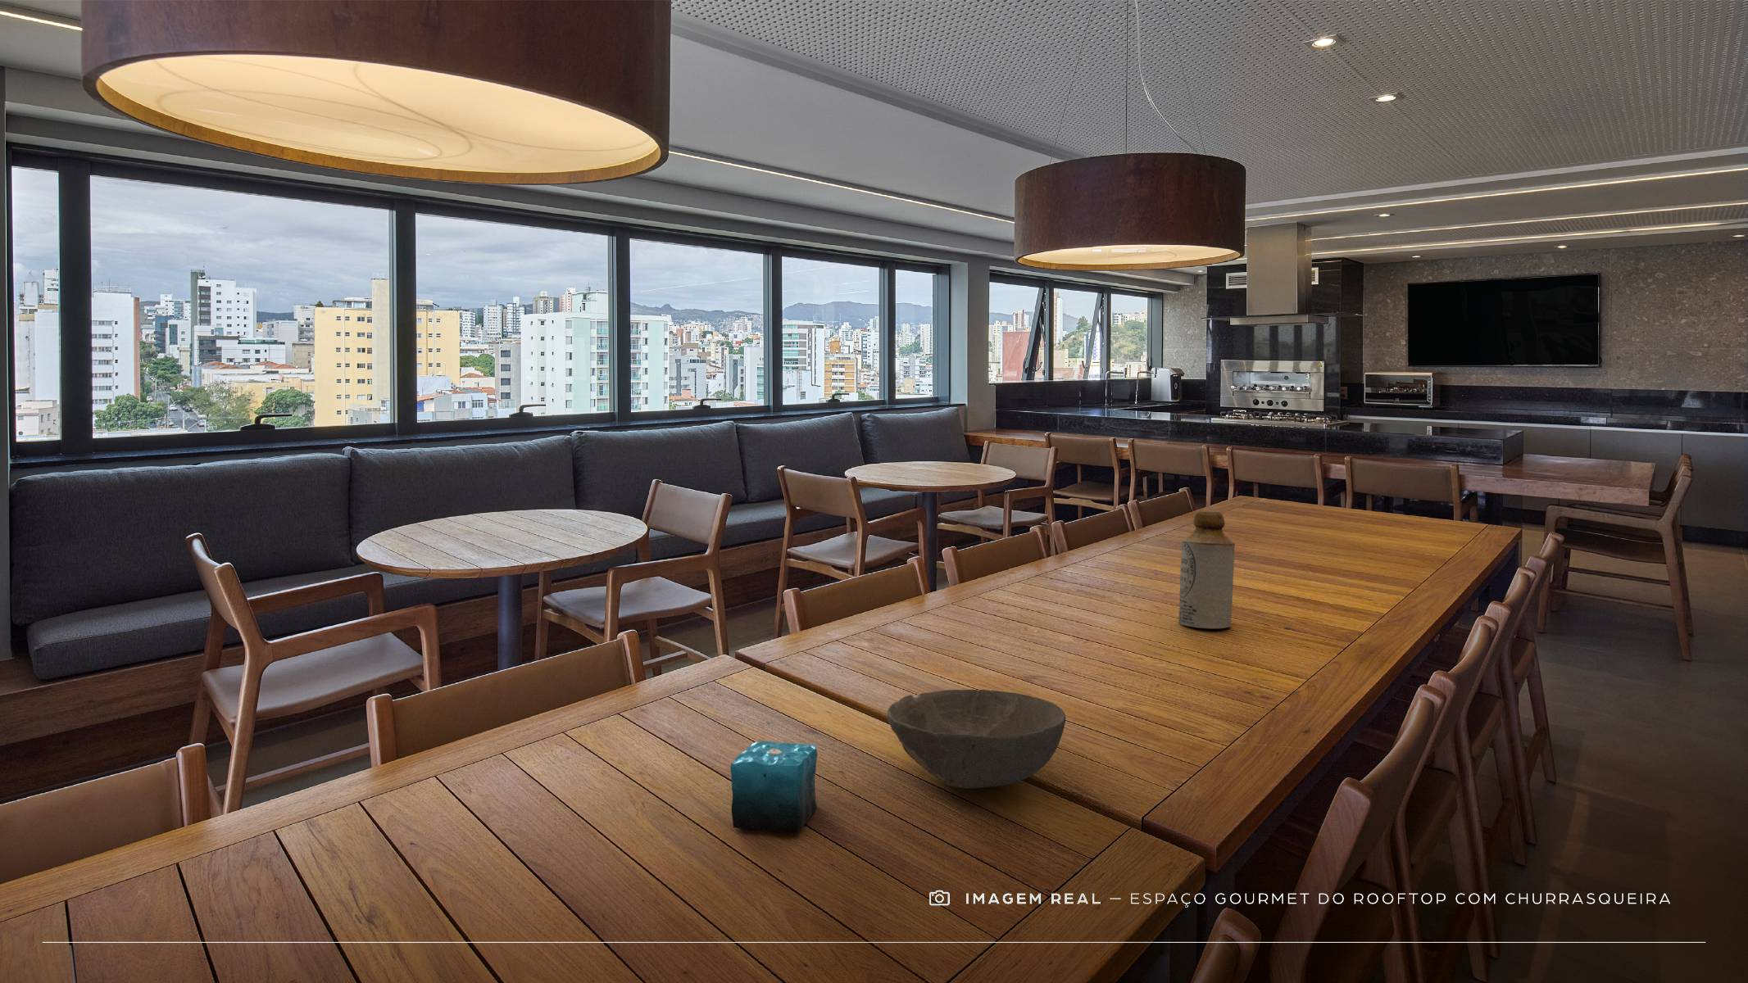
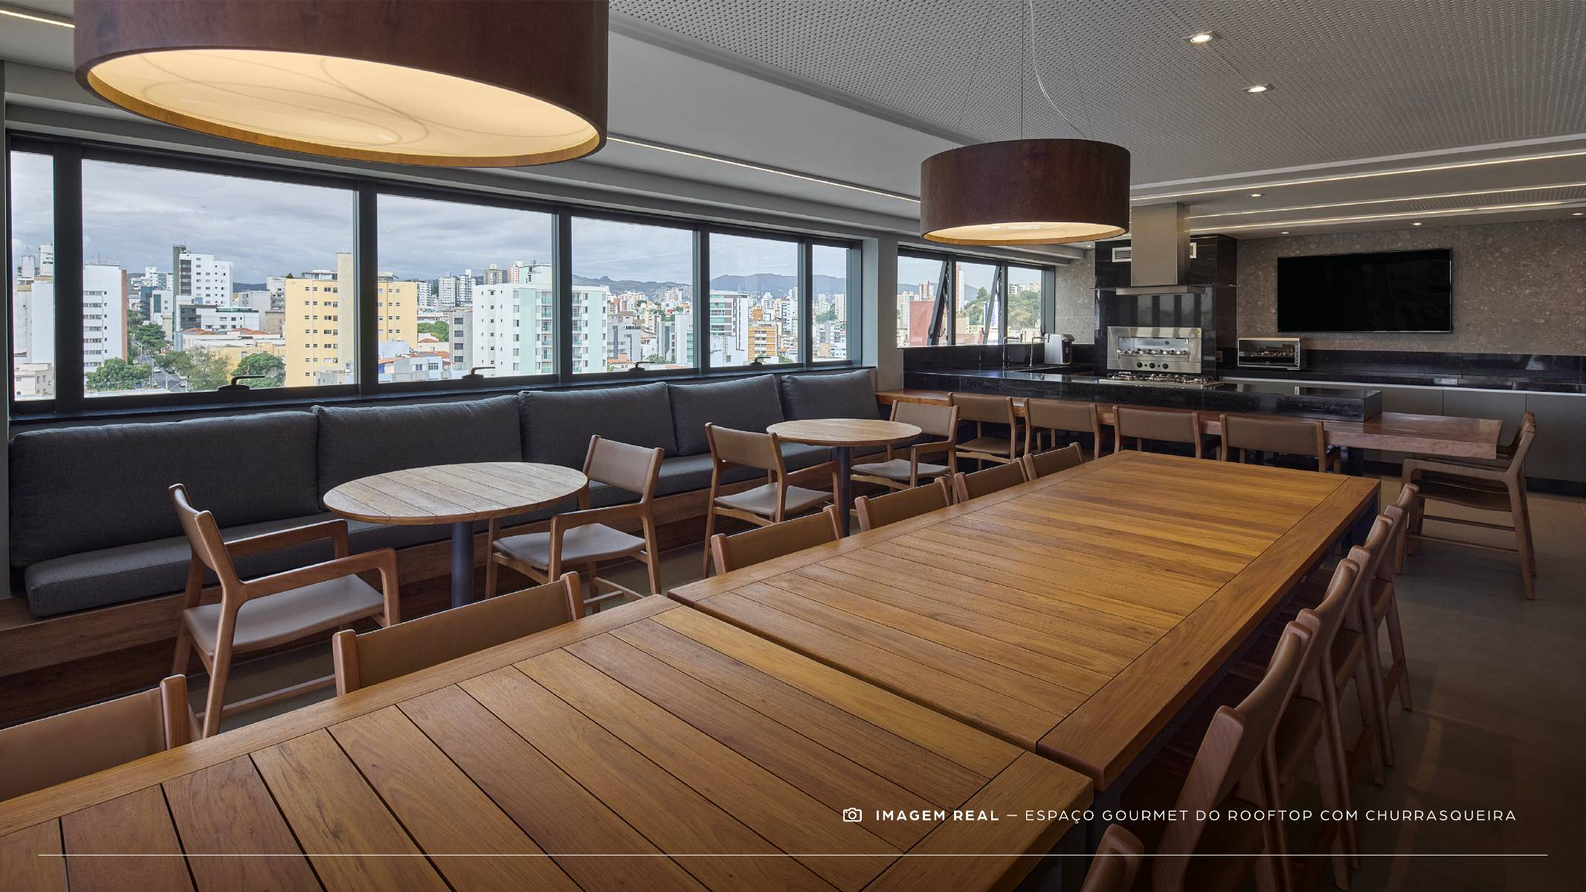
- candle (776, 771)
- bowl (975, 744)
- bottle (1207, 567)
